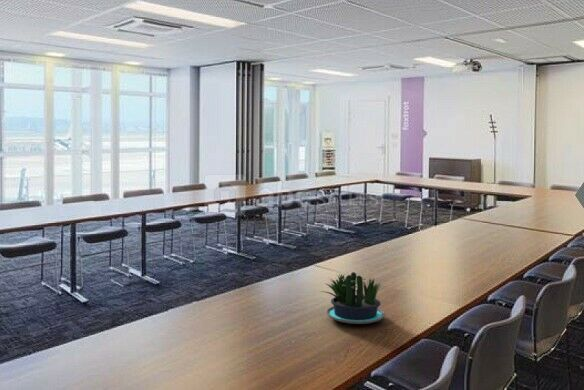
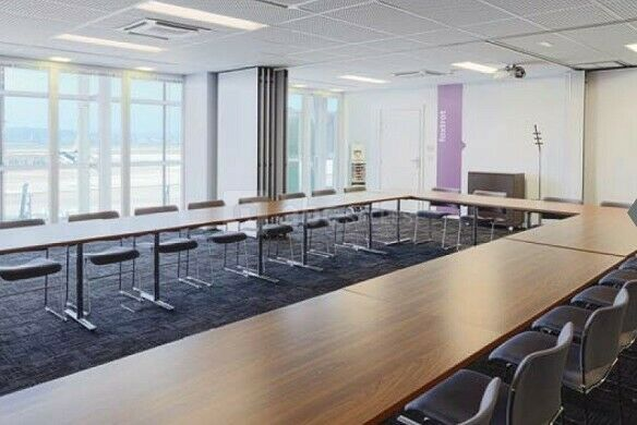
- potted plant (350, 294)
